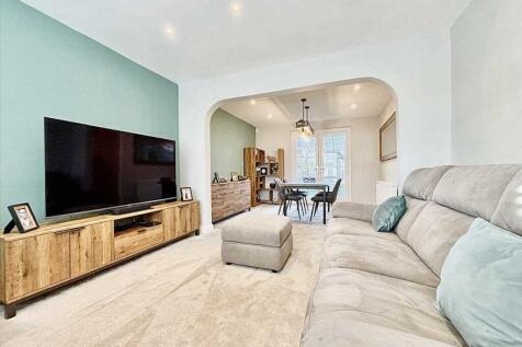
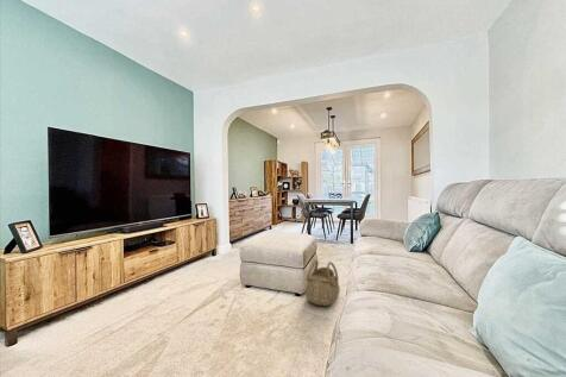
+ basket (322, 279)
